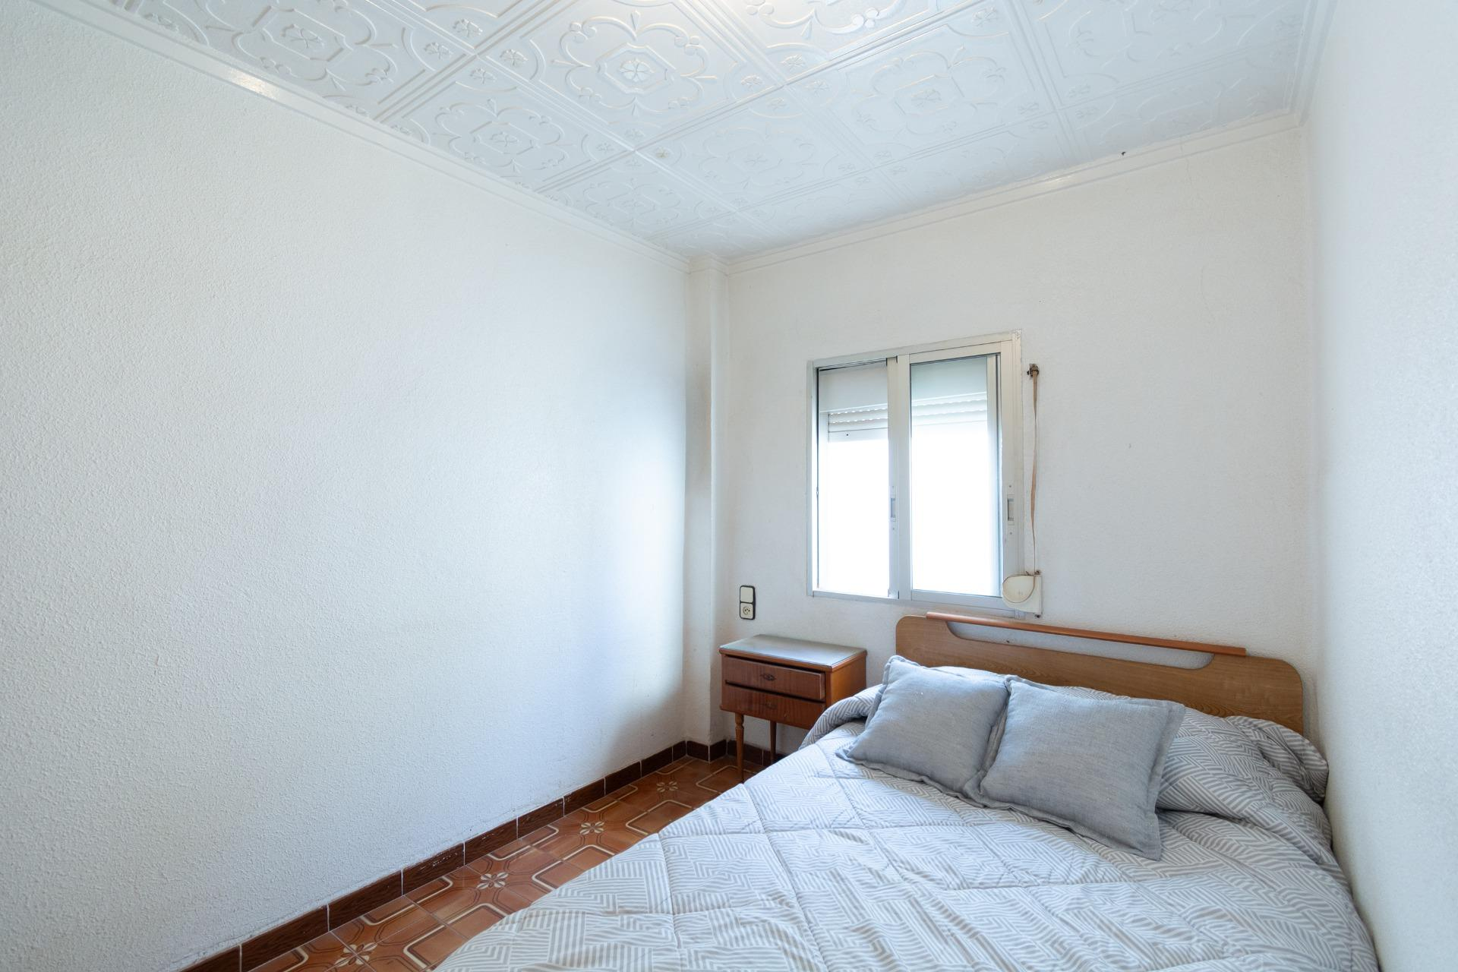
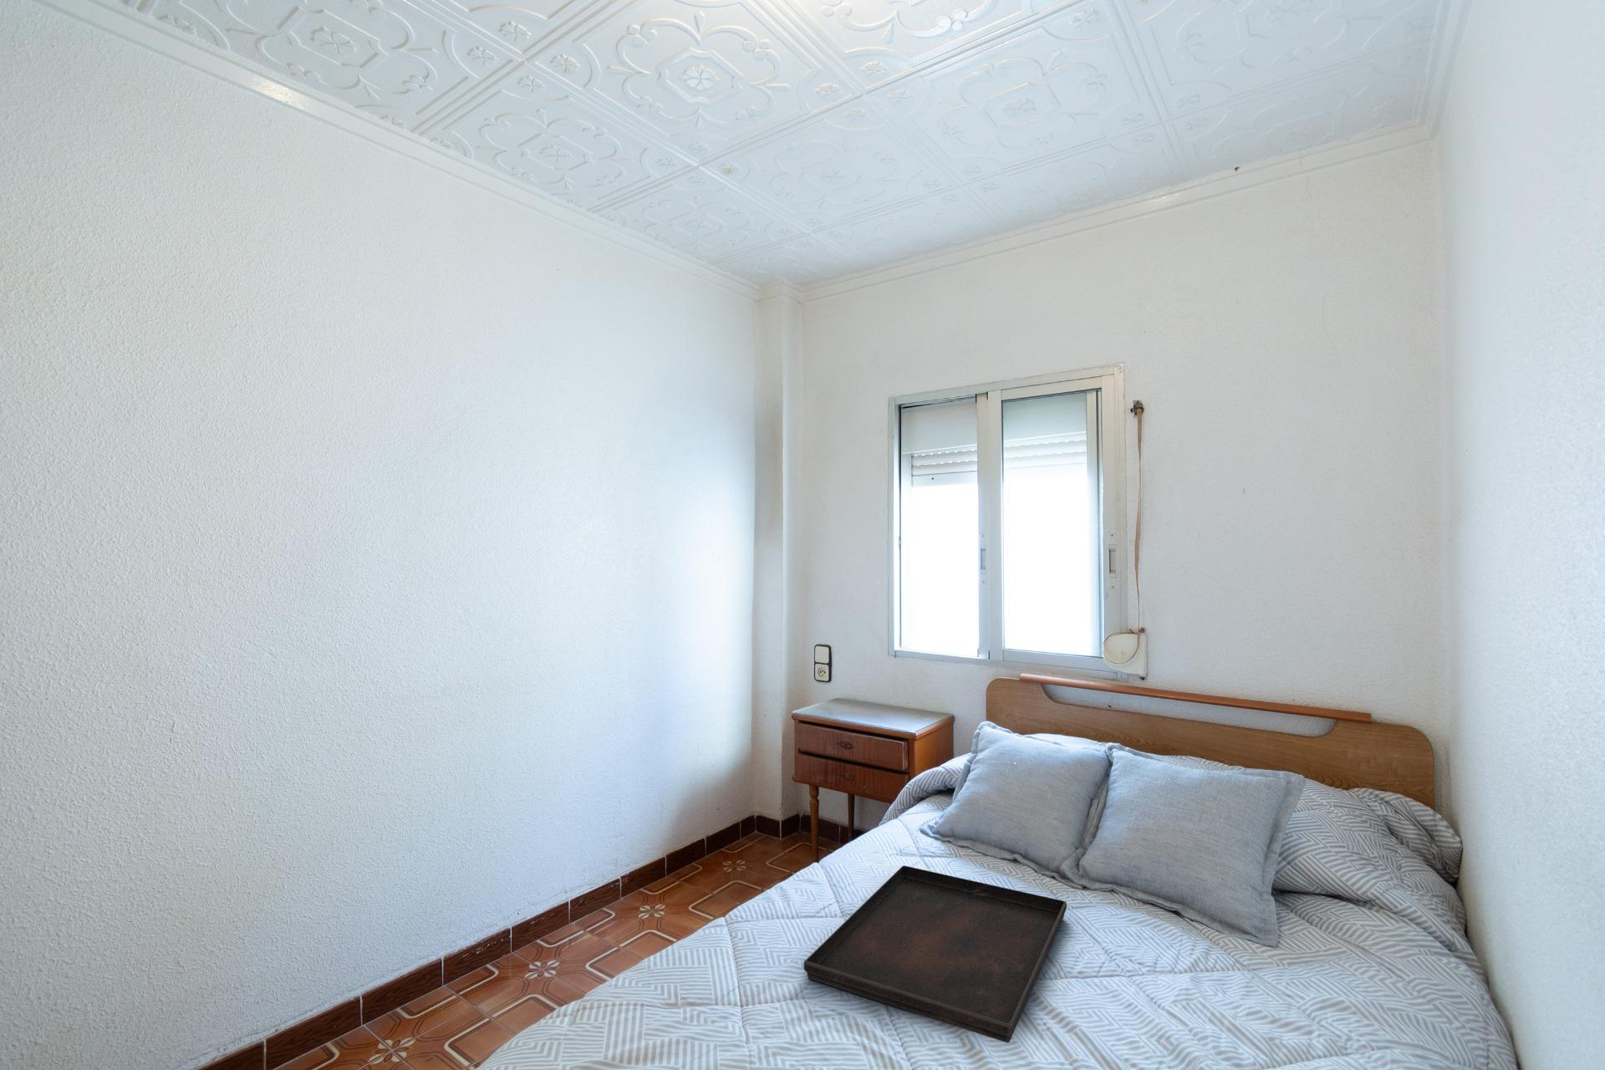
+ serving tray (946, 937)
